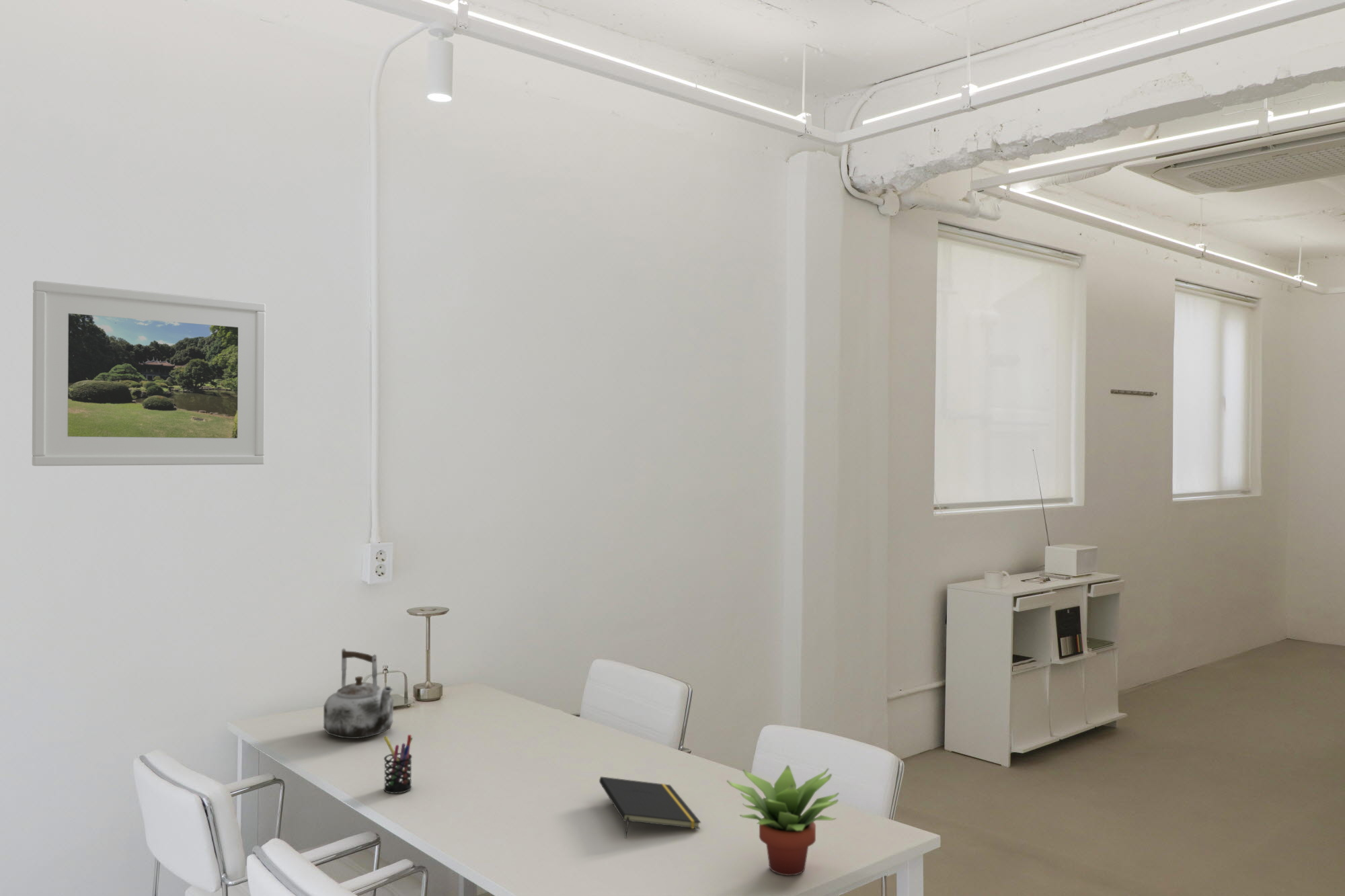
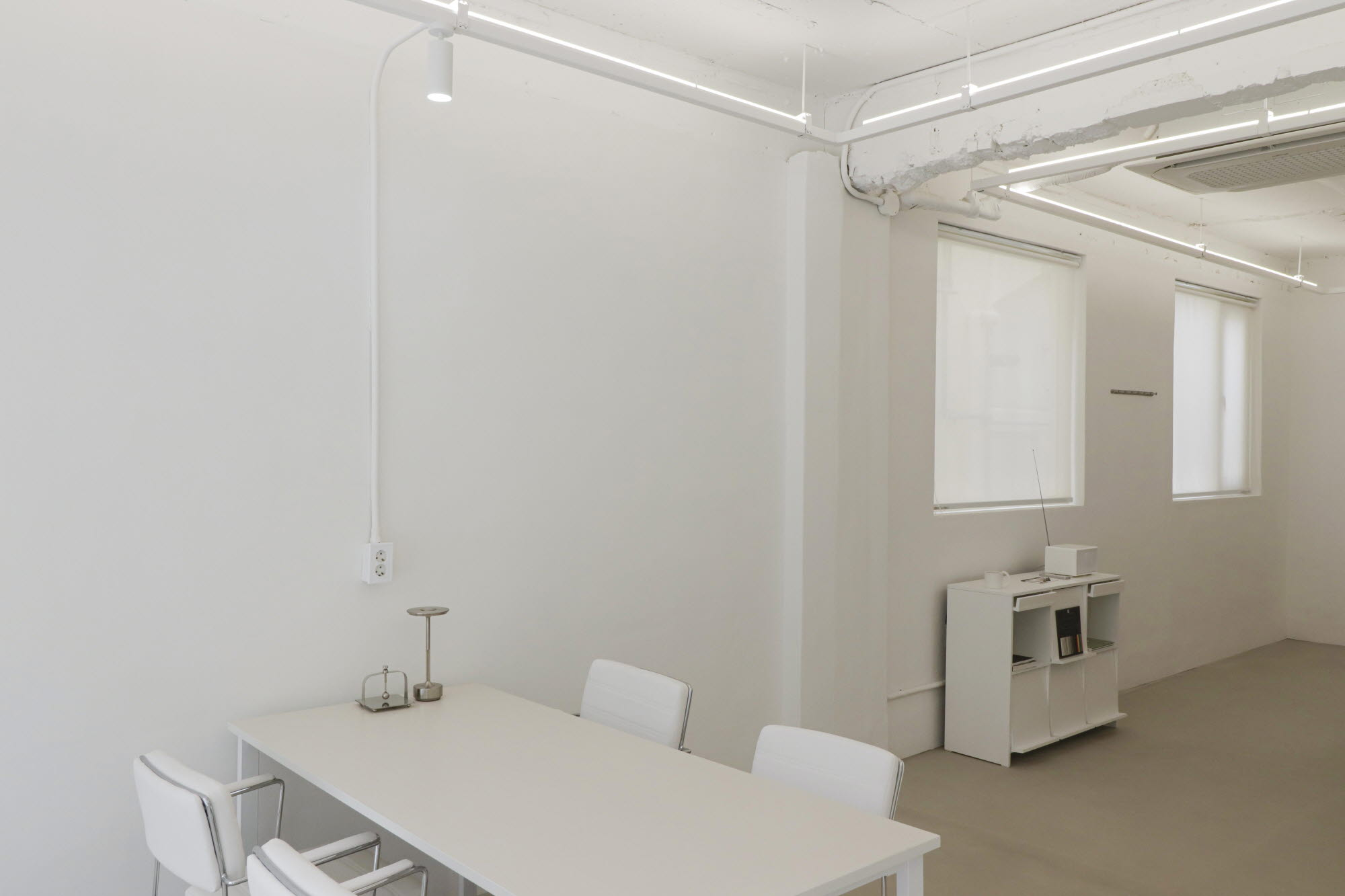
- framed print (157, 379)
- kettle (364, 693)
- pen holder (401, 760)
- notepad (648, 801)
- succulent plant (786, 819)
